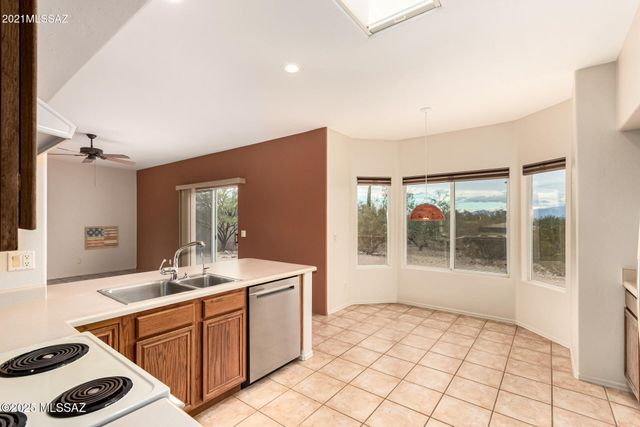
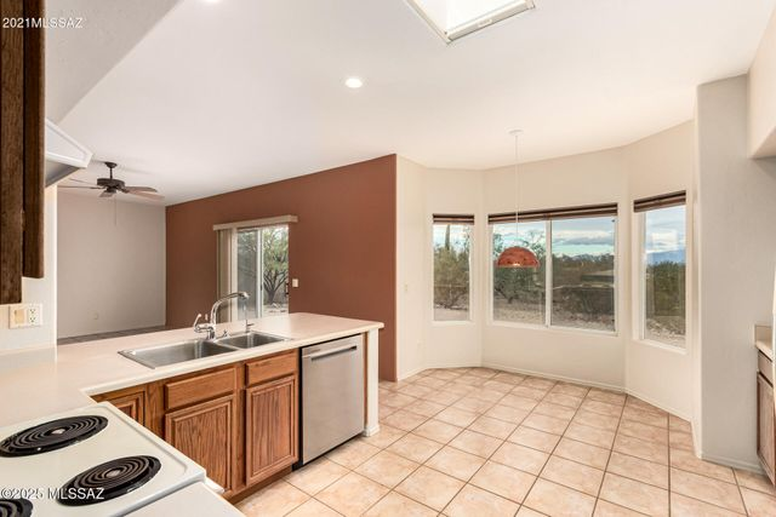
- wall art (102, 237)
